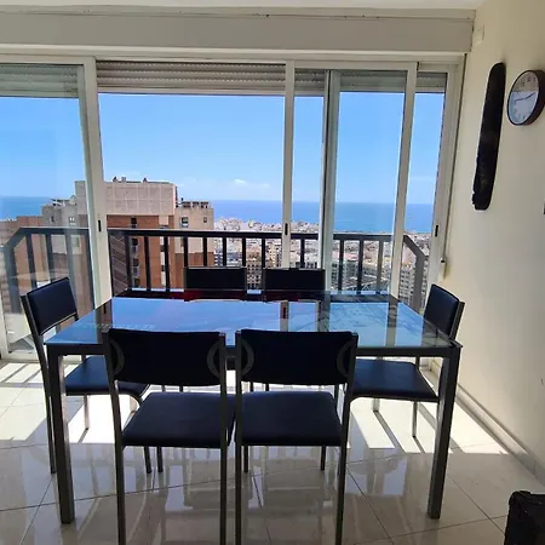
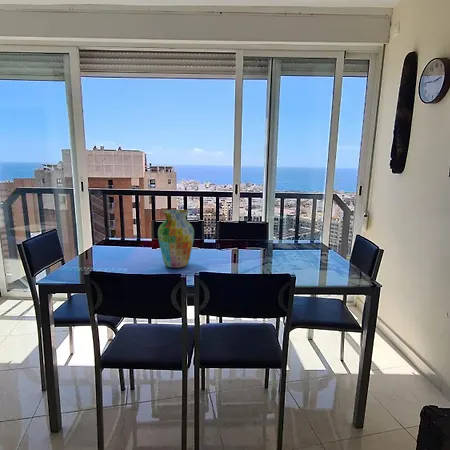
+ vase (176, 238)
